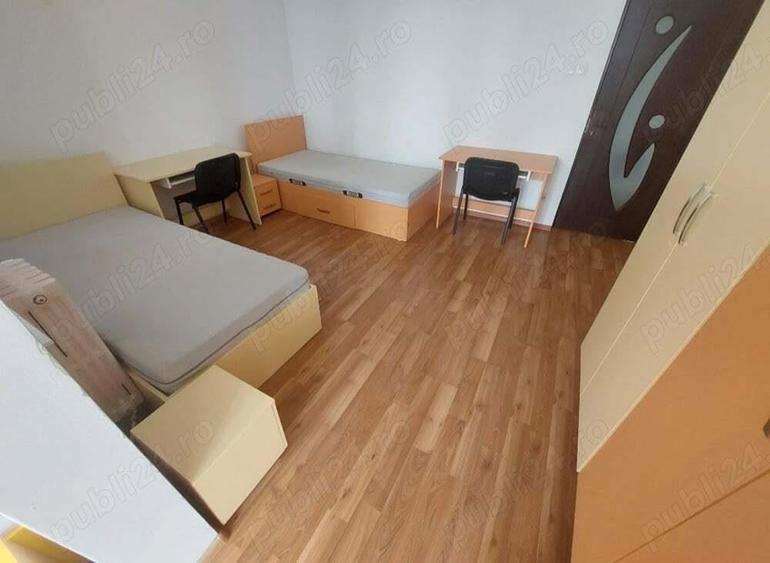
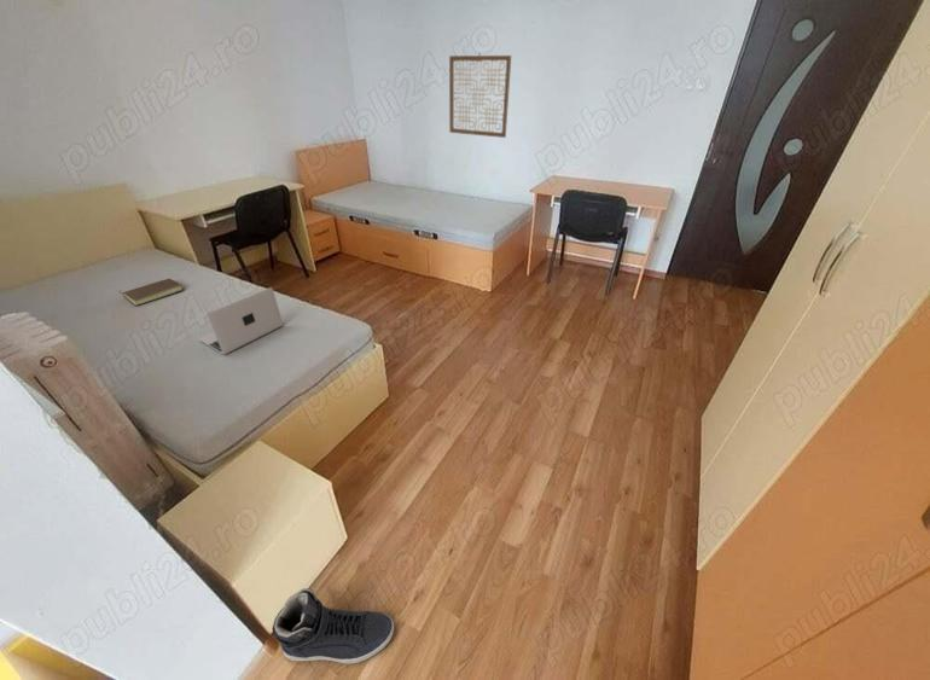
+ wall art (477, 94)
+ sneaker (332, 622)
+ book (150, 290)
+ laptop (236, 313)
